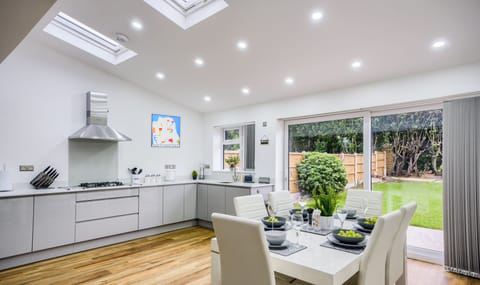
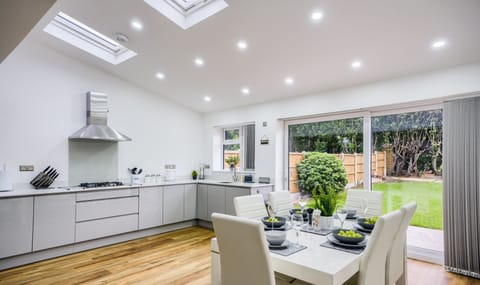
- wall art (166, 131)
